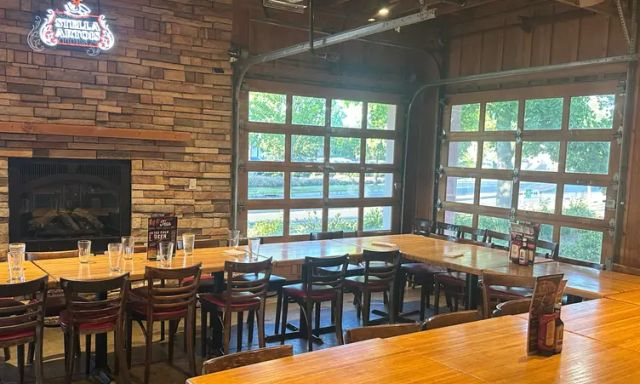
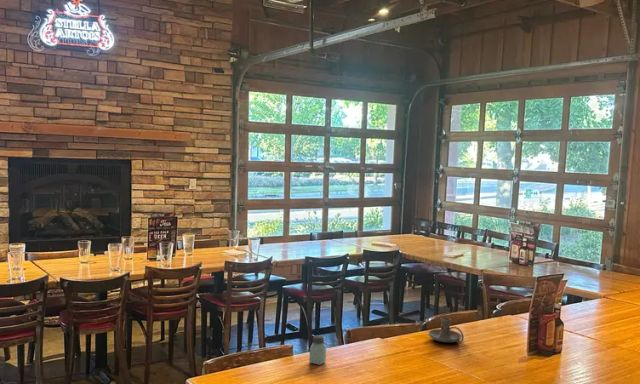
+ saltshaker (318, 349)
+ candle holder (448, 330)
